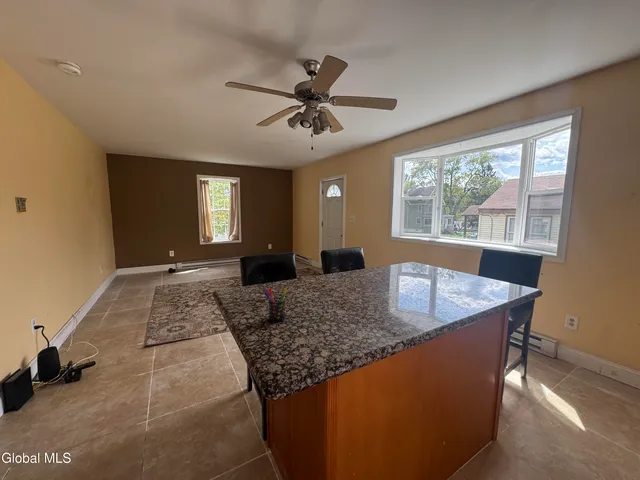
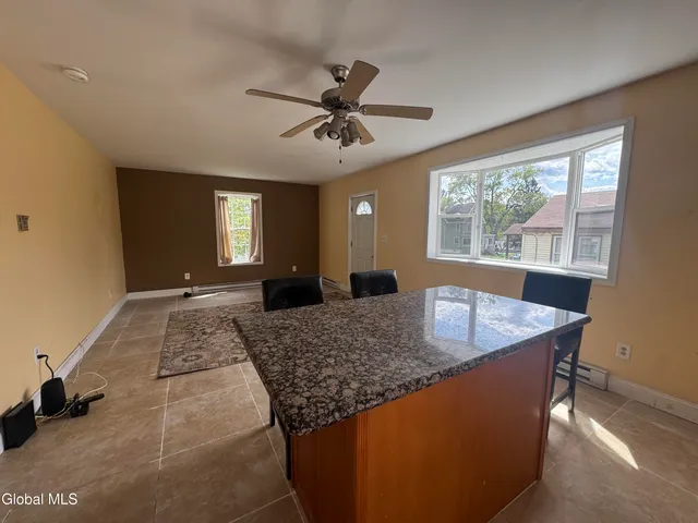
- pen holder (277, 303)
